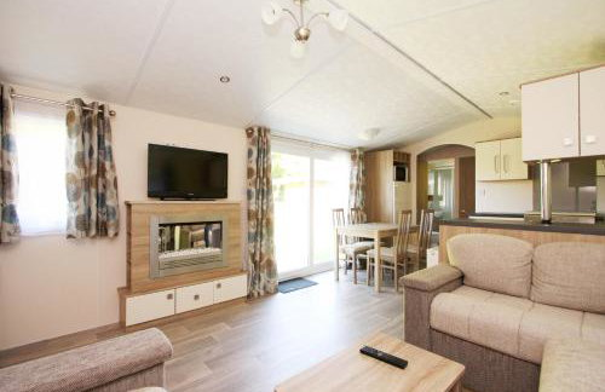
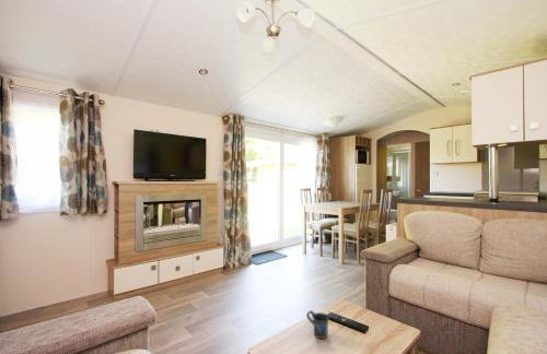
+ mug (318, 323)
